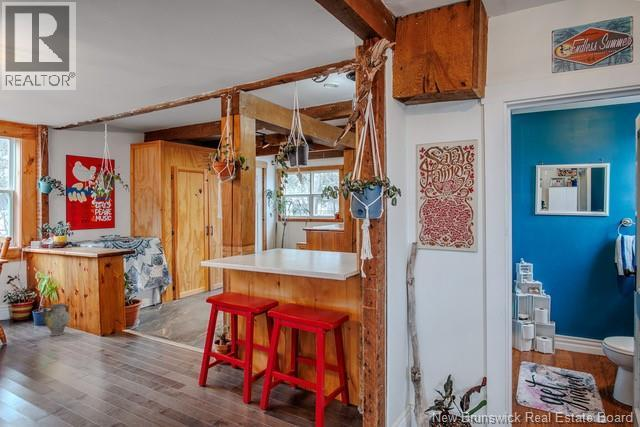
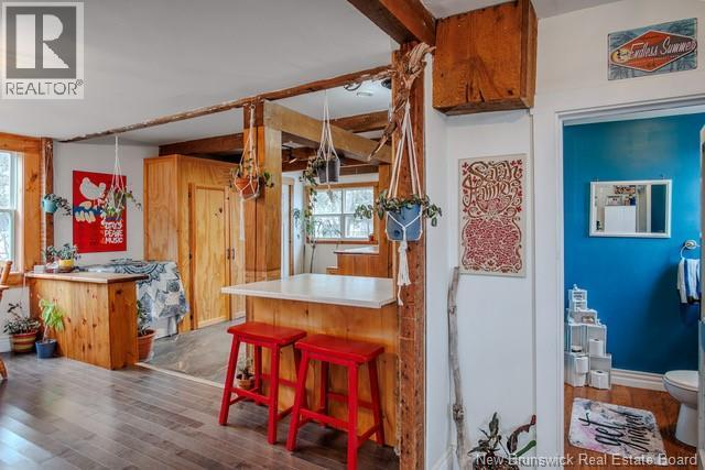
- ceramic jug (56, 319)
